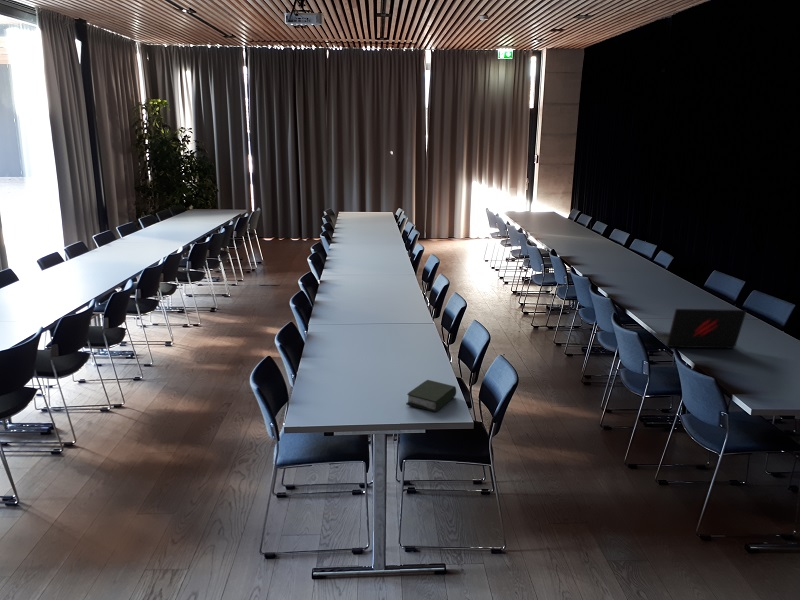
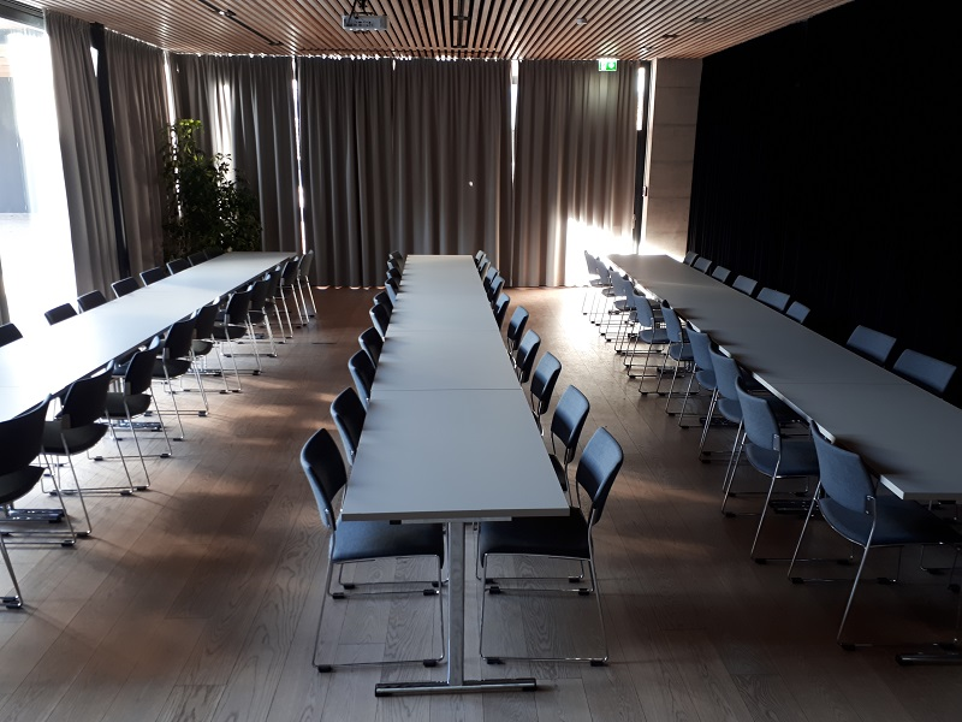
- laptop (697, 323)
- book (431, 395)
